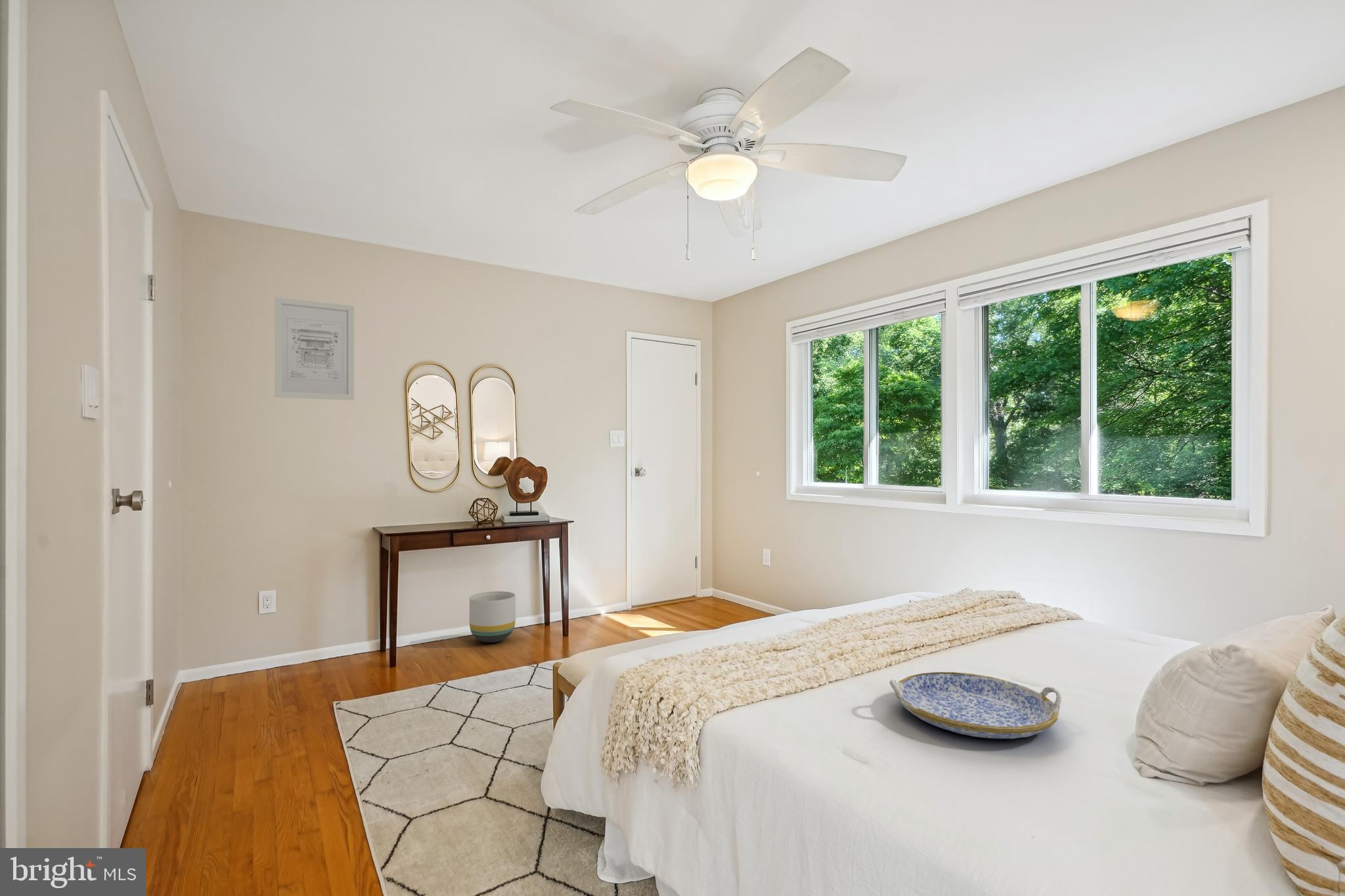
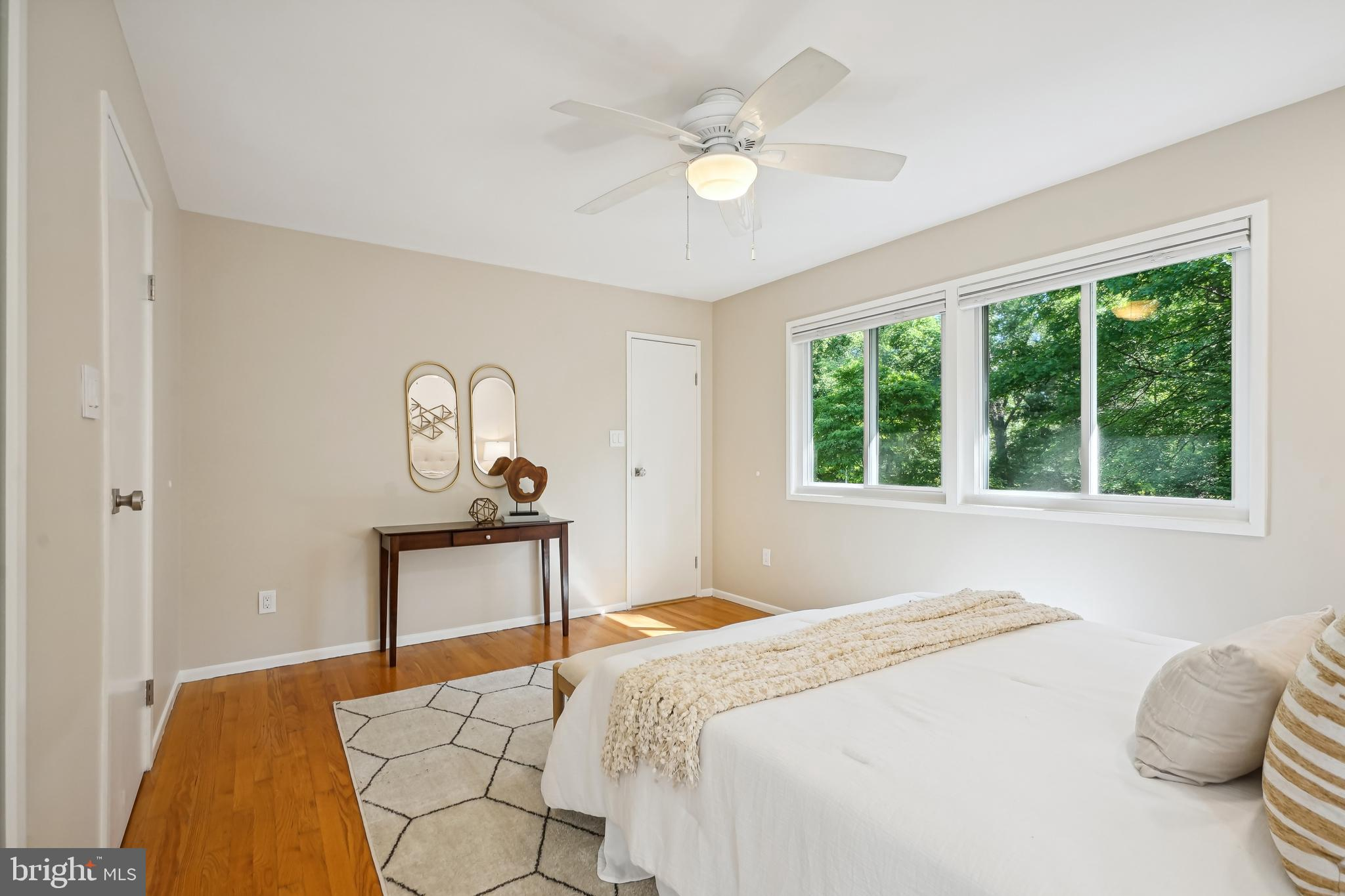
- planter (493, 618)
- serving tray (973, 700)
- wall art (315, 350)
